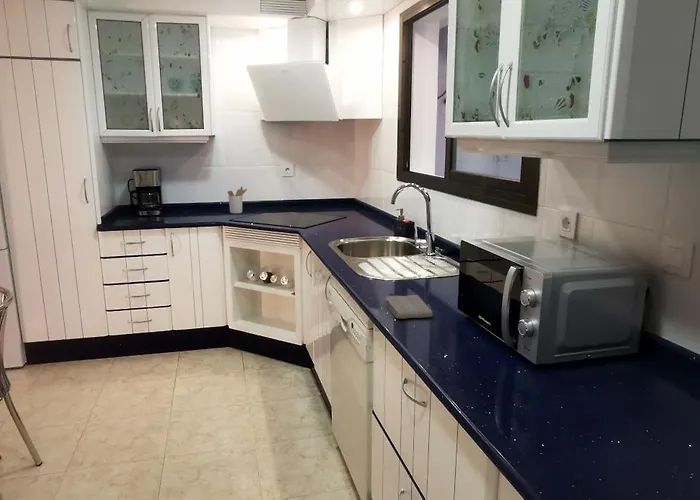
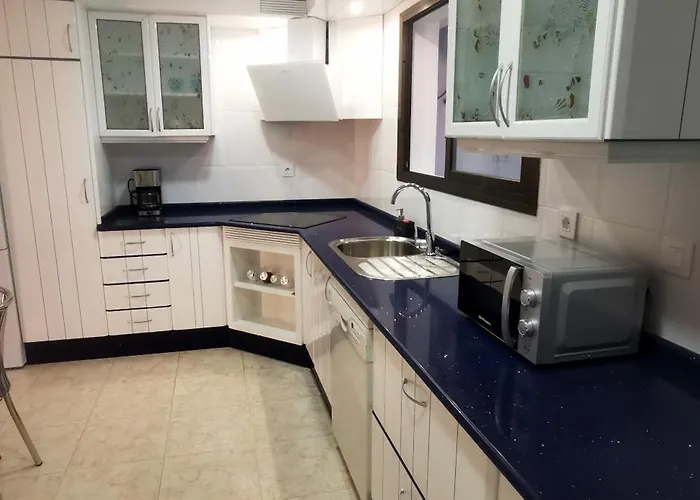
- utensil holder (237, 200)
- washcloth (407, 305)
